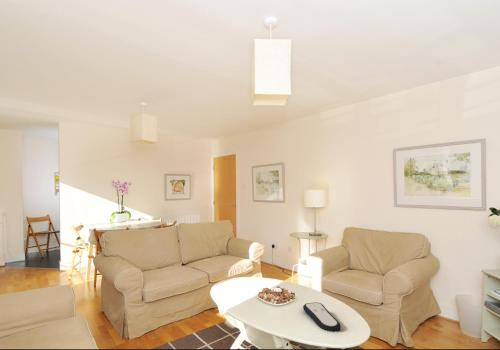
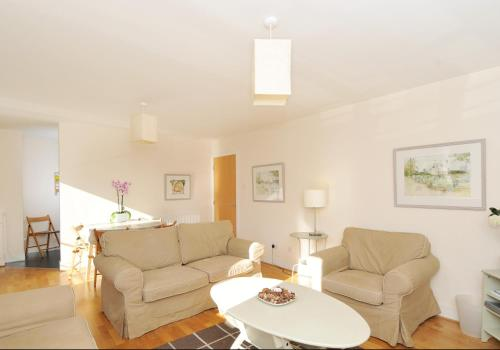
- remote control (321, 316)
